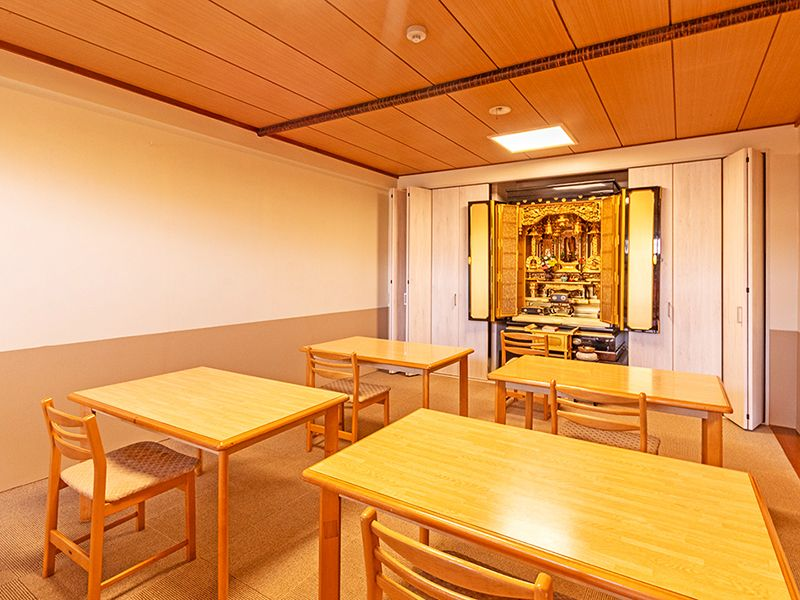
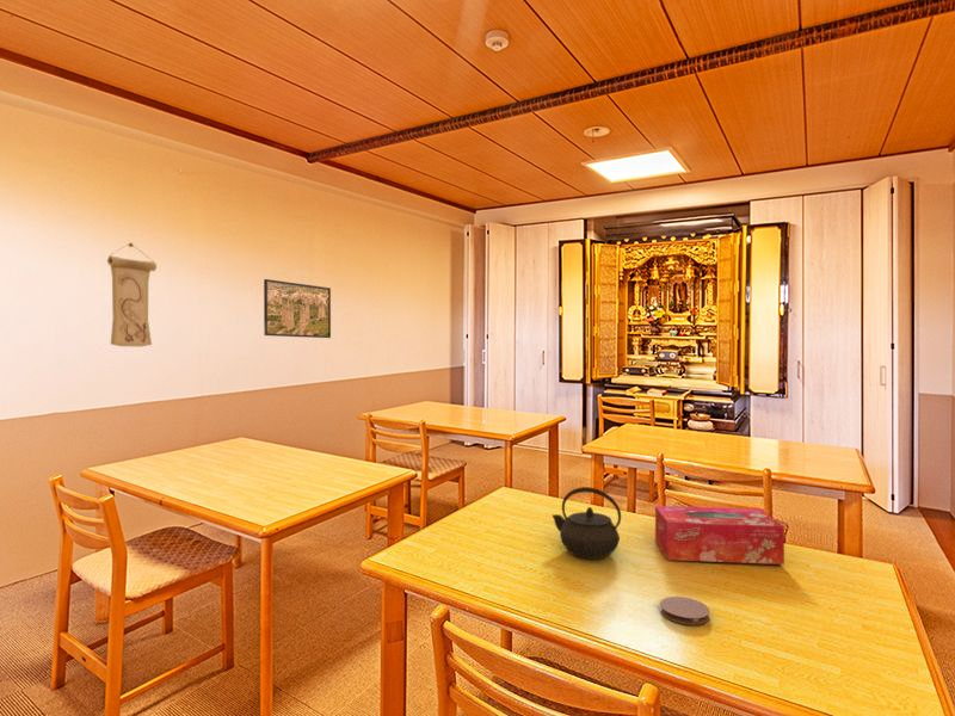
+ coaster (684, 610)
+ tissue box (715, 532)
+ kettle (585, 519)
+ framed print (298, 310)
+ wall scroll (133, 294)
